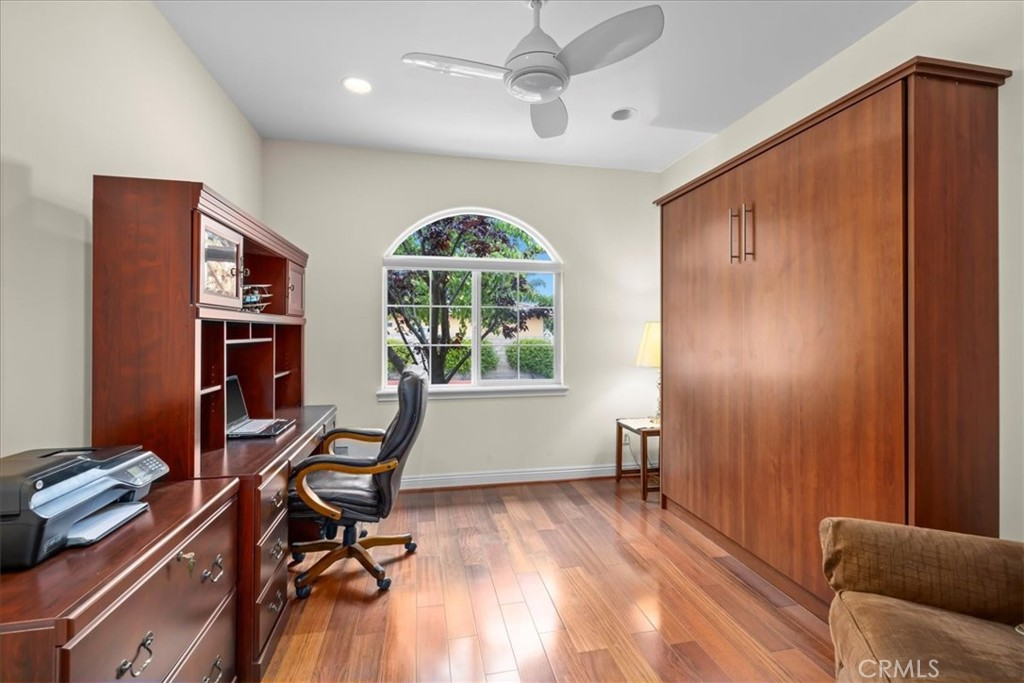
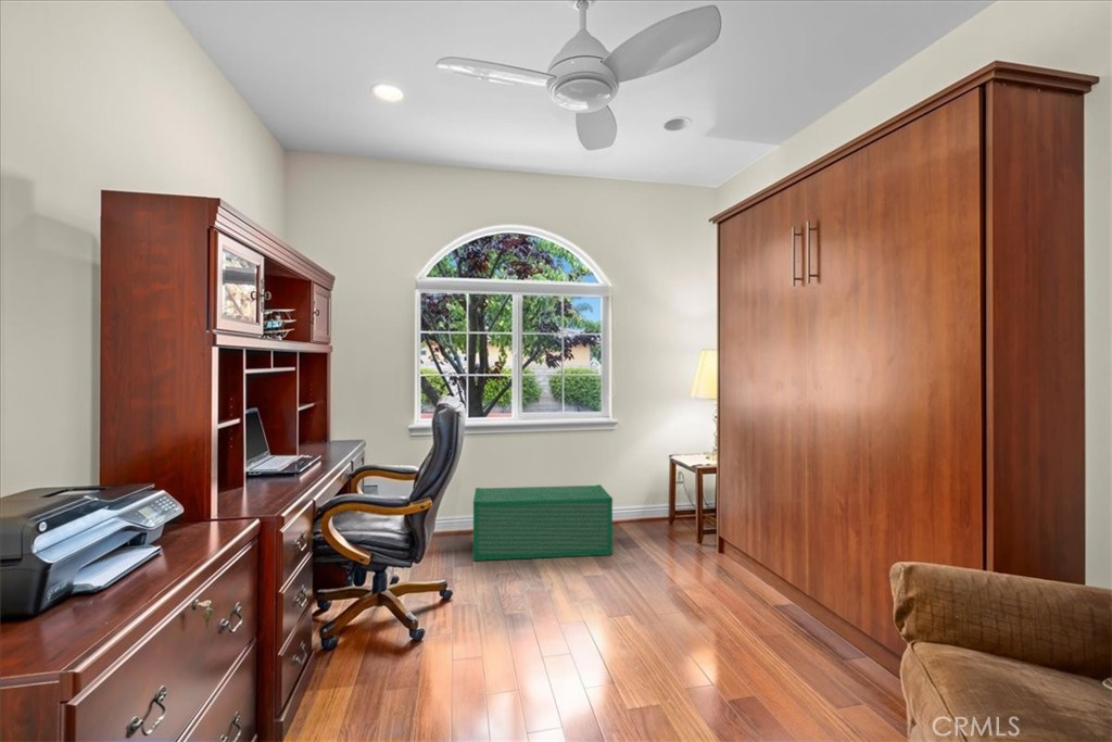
+ storage bin (541, 519)
